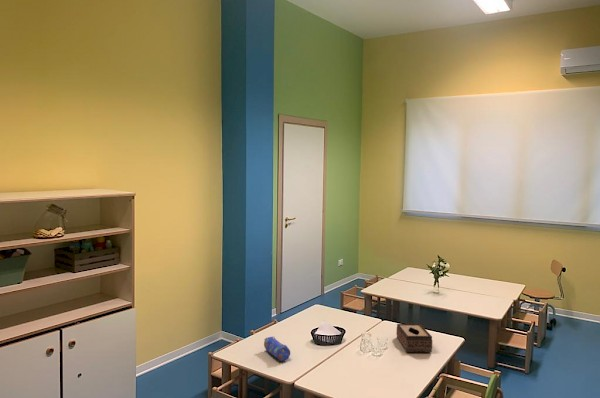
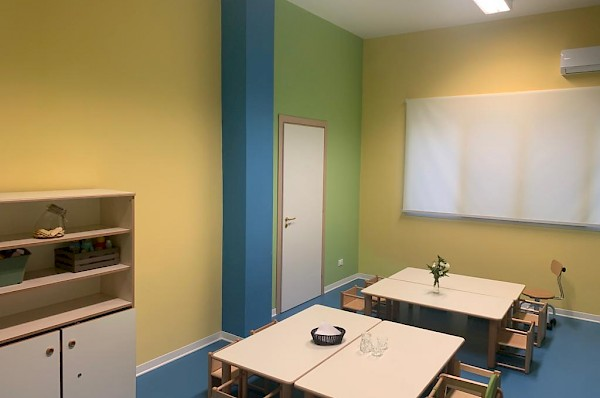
- pencil case (276, 348)
- tissue box (413, 337)
